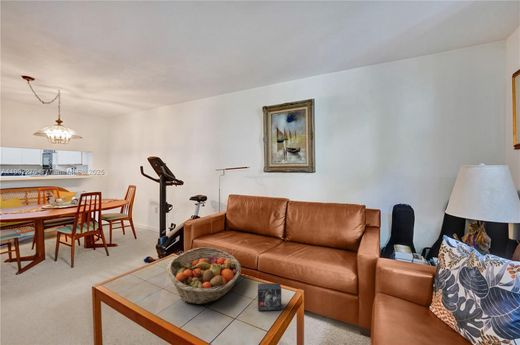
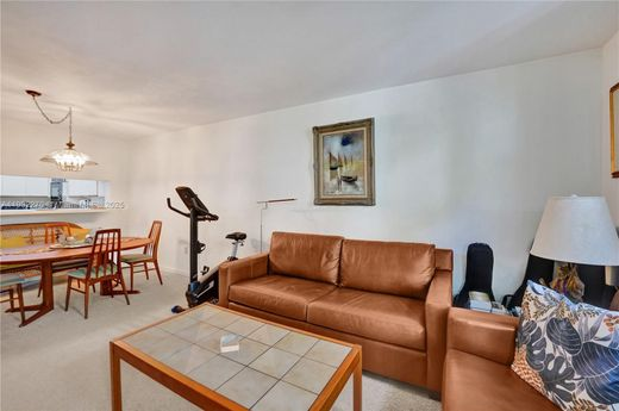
- small box (269, 296)
- fruit basket (206, 272)
